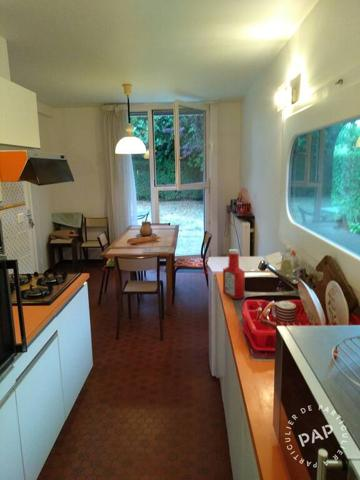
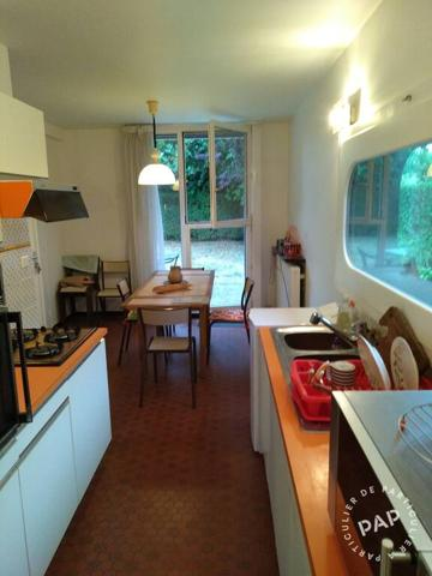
- soap bottle (233, 272)
